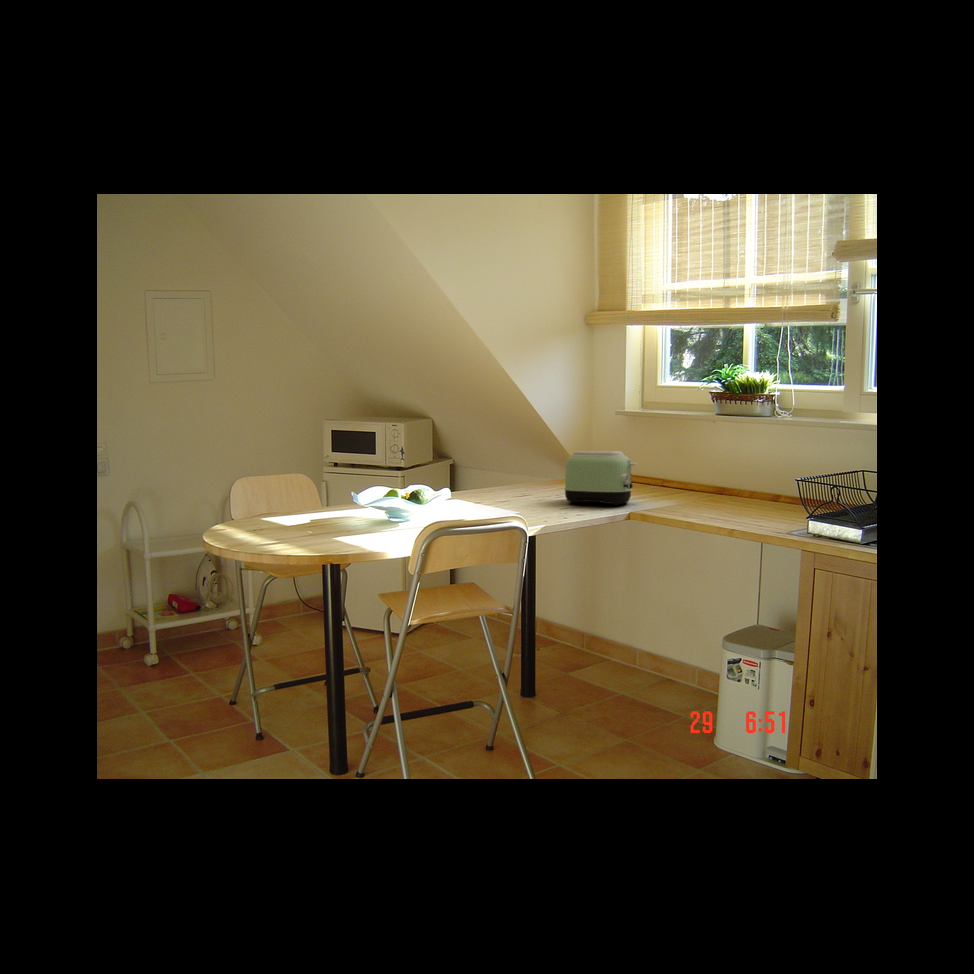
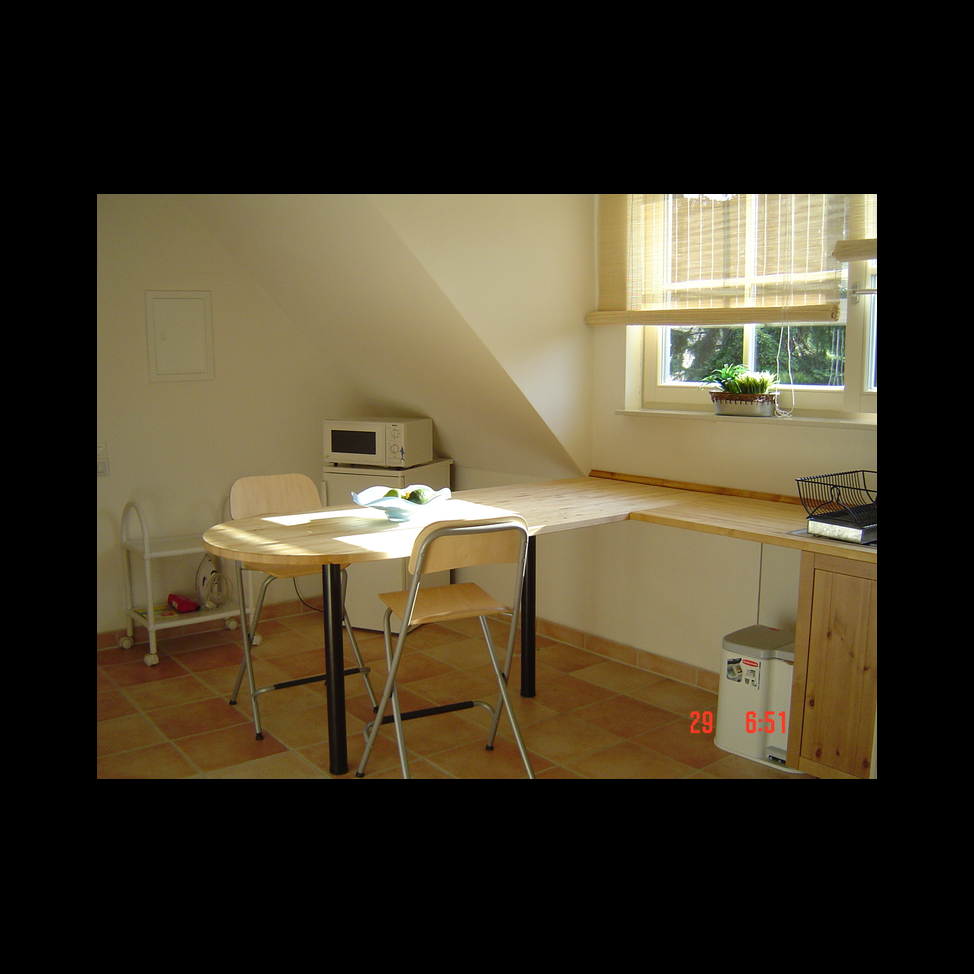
- toaster (600, 477)
